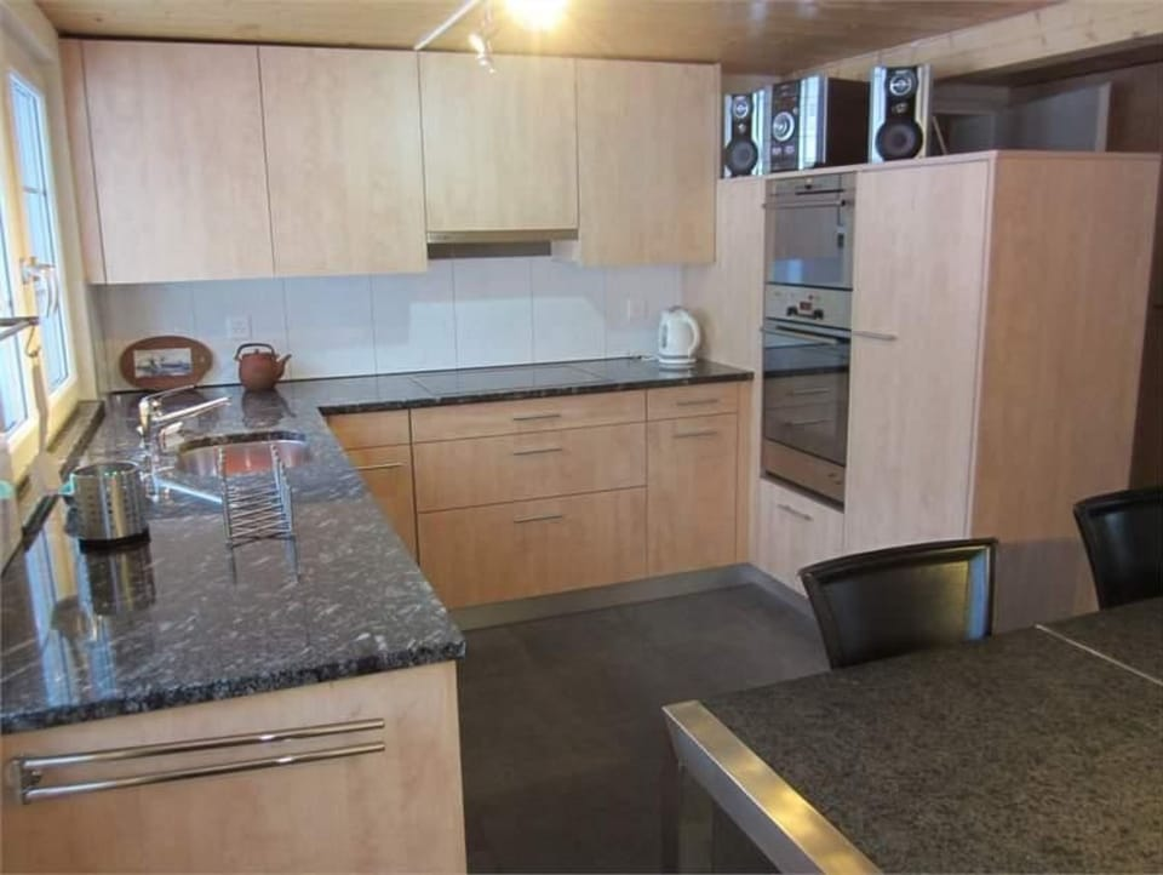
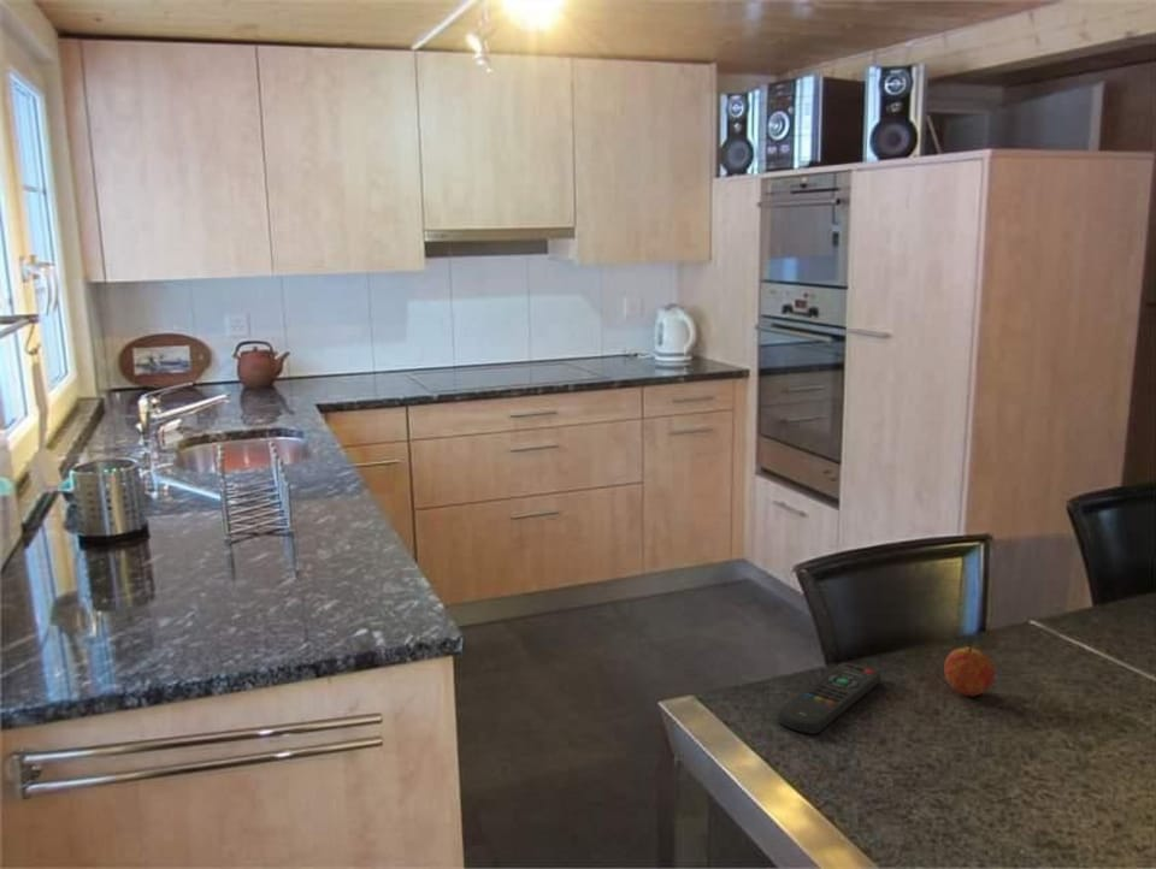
+ remote control (830, 694)
+ fruit (968, 668)
